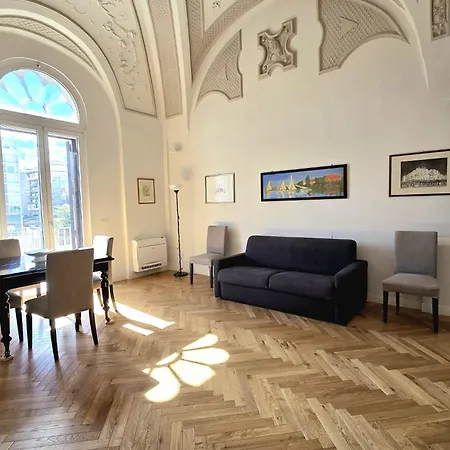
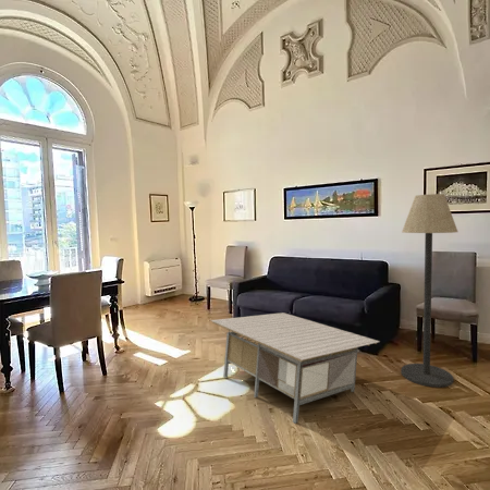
+ coffee table (290, 353)
+ floor lamp (427, 286)
